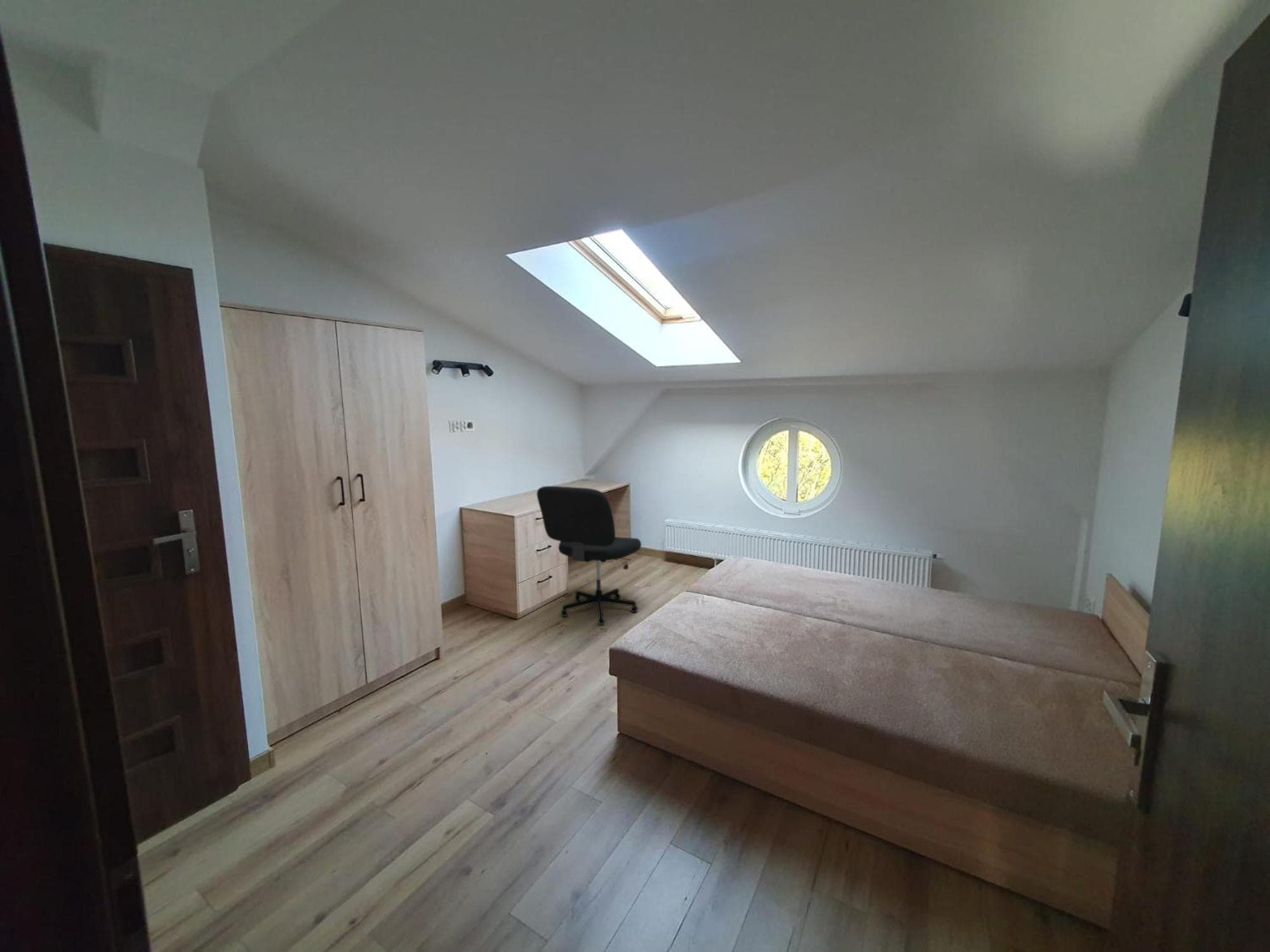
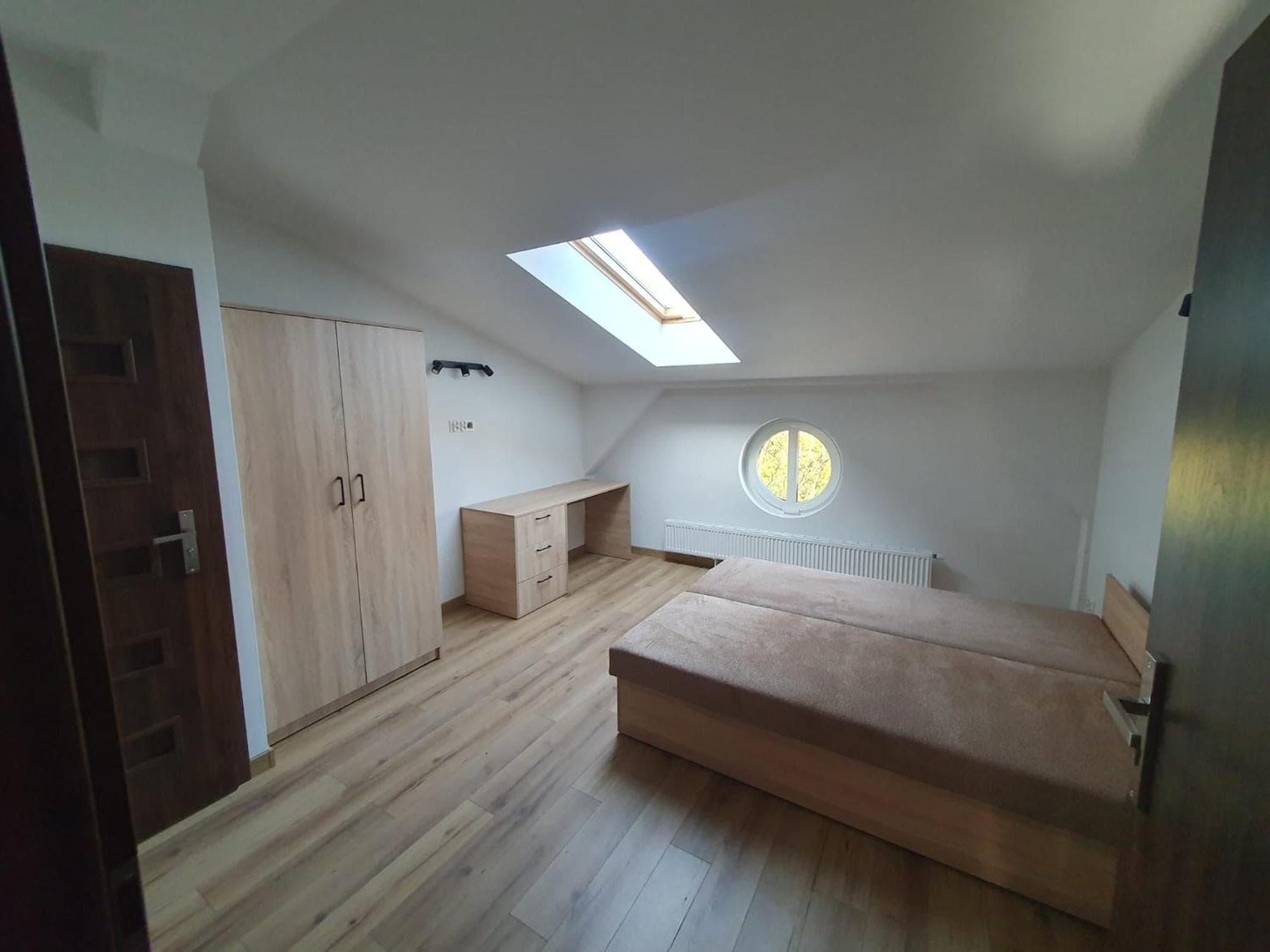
- office chair (597, 548)
